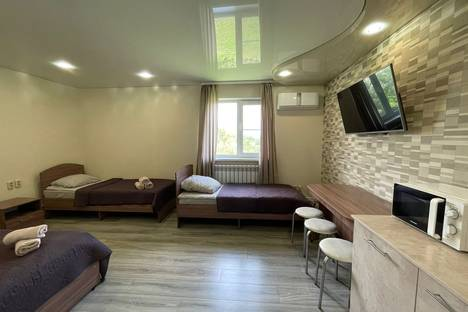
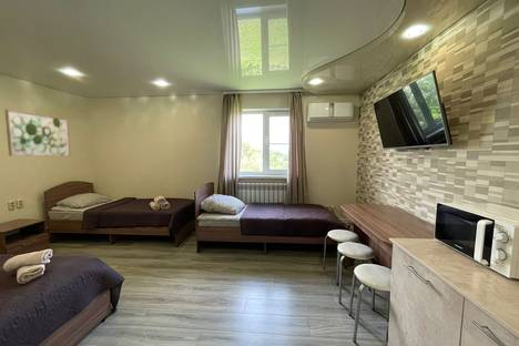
+ wall art (42, 135)
